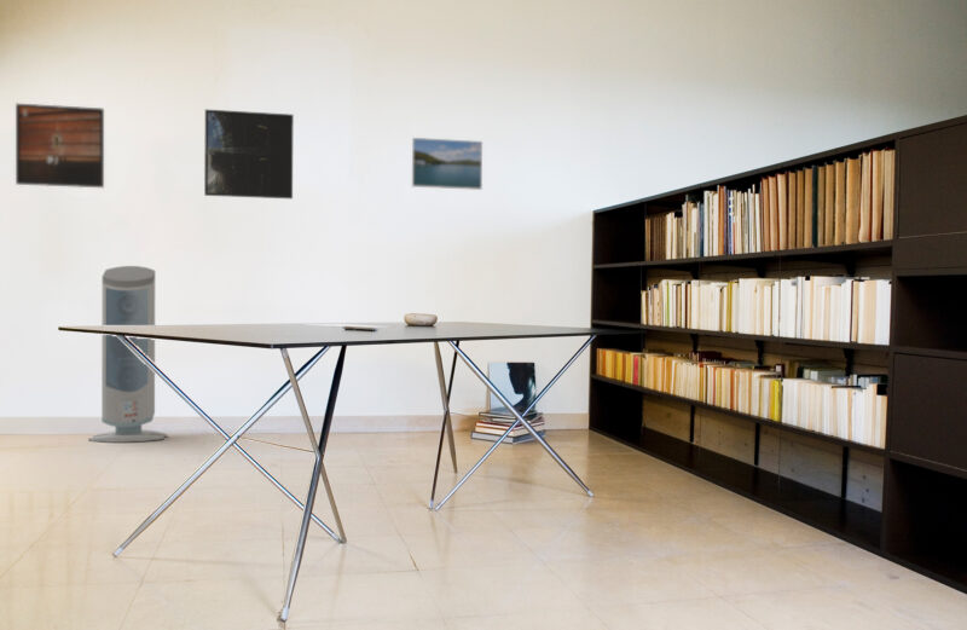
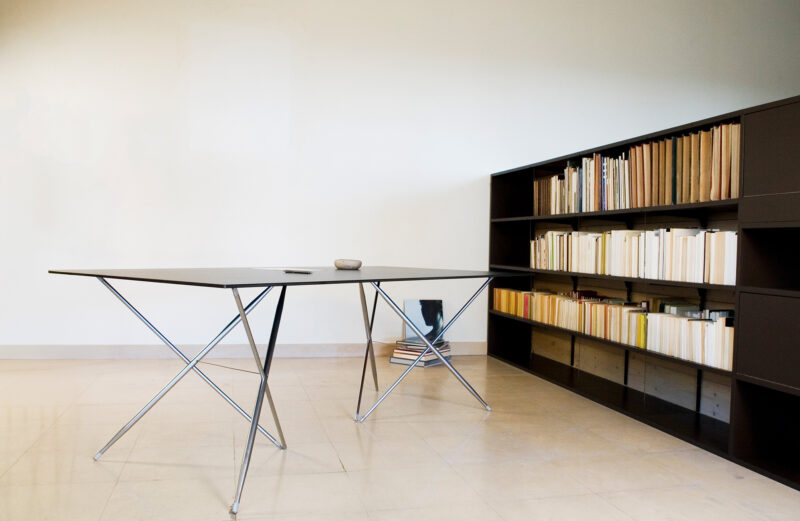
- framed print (249, 154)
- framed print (60, 145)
- air purifier (128, 352)
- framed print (447, 163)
